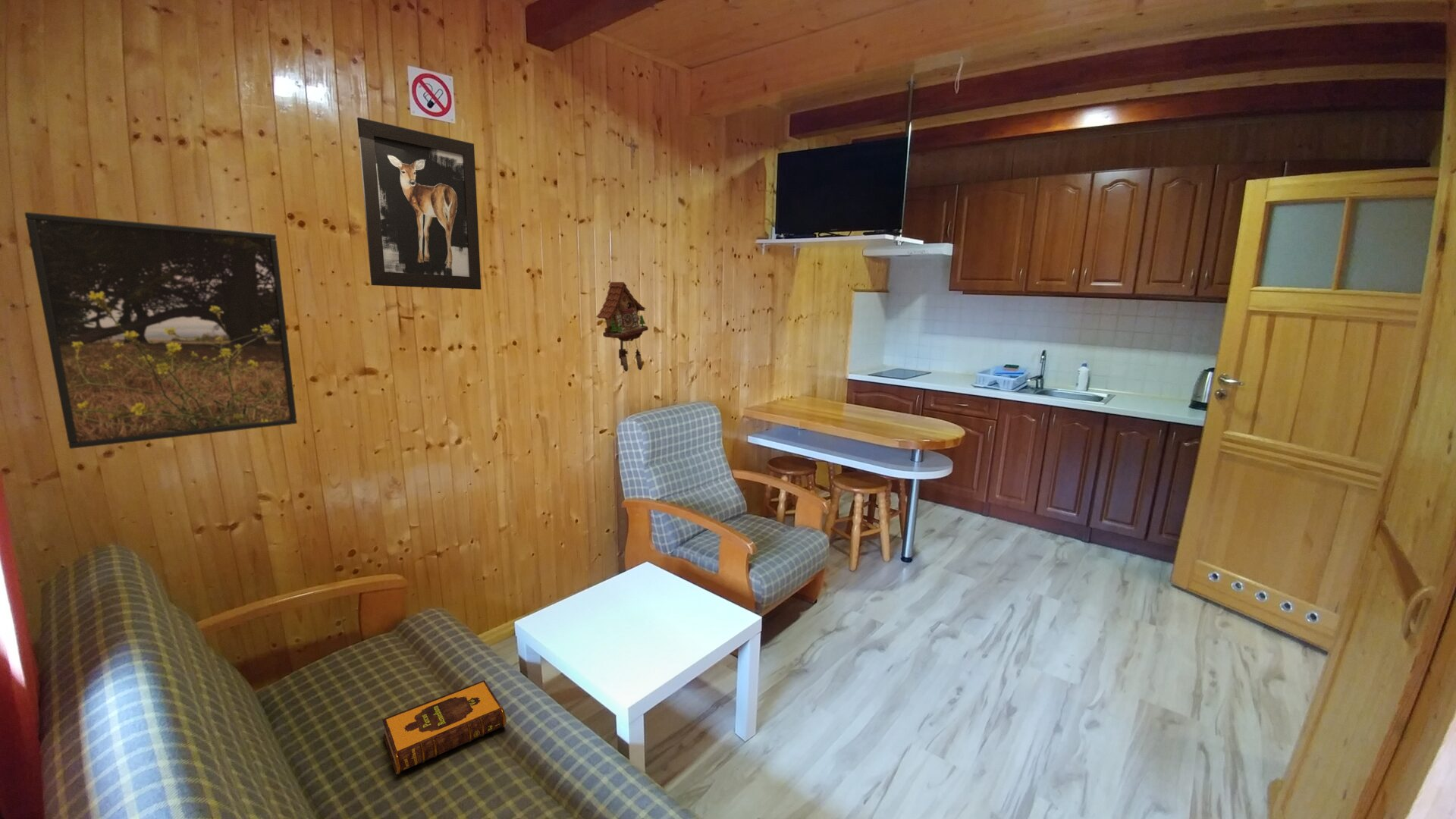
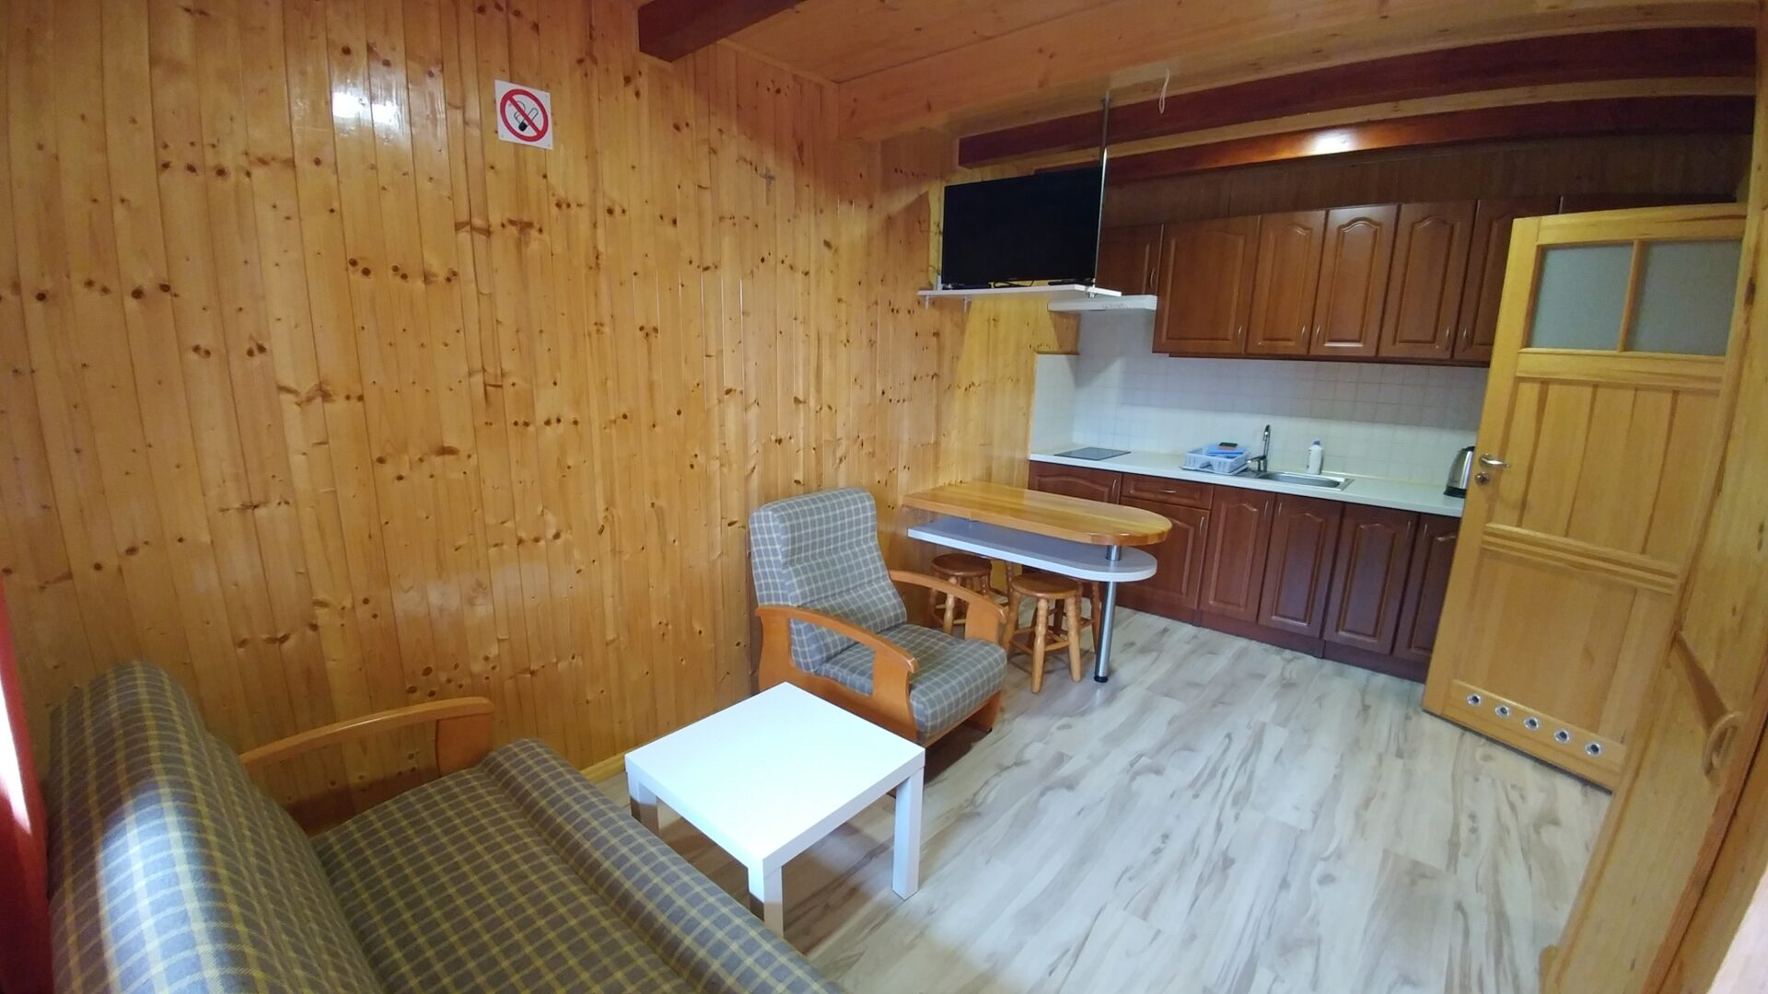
- hardback book (445, 724)
- cuckoo clock (623, 327)
- wall art (425, 211)
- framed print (180, 333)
